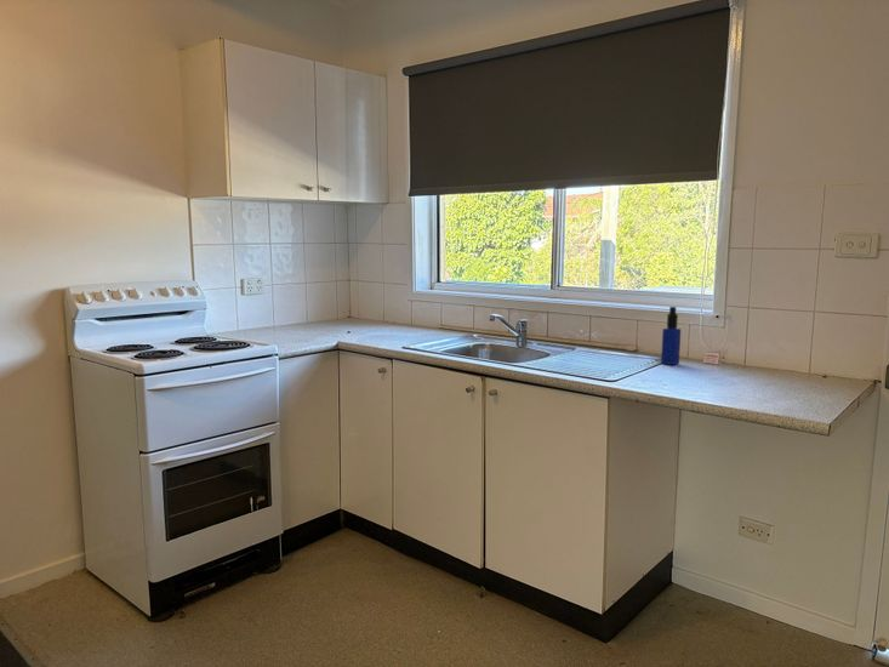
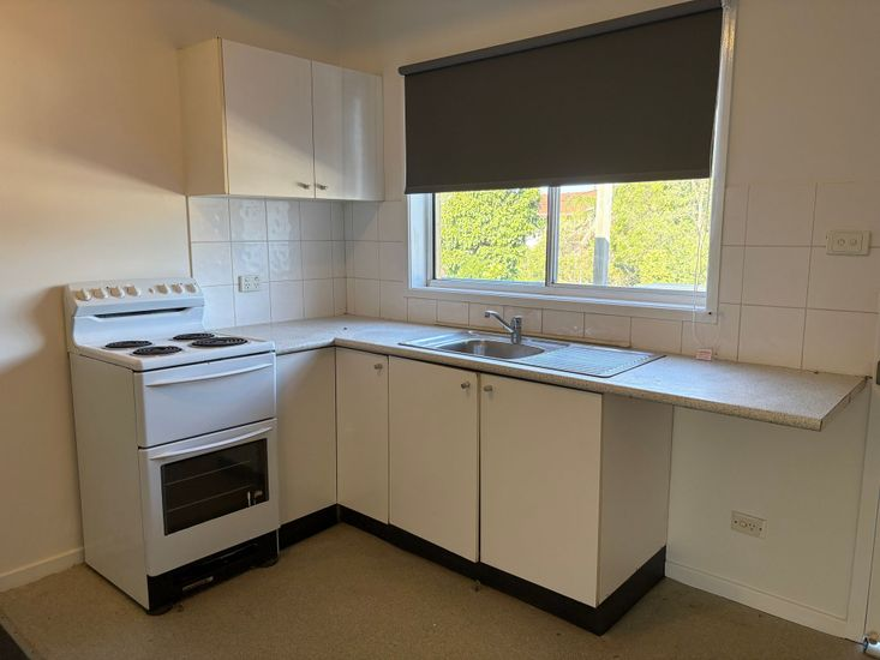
- bottle (671, 335)
